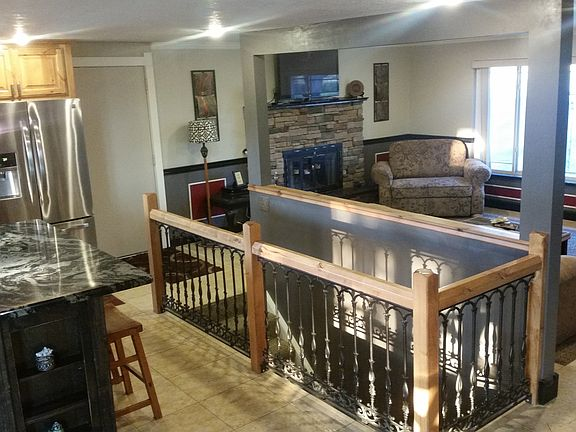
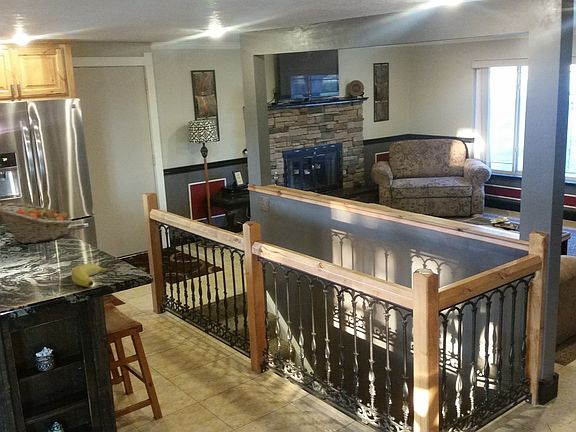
+ fruit basket (35, 219)
+ banana (94, 272)
